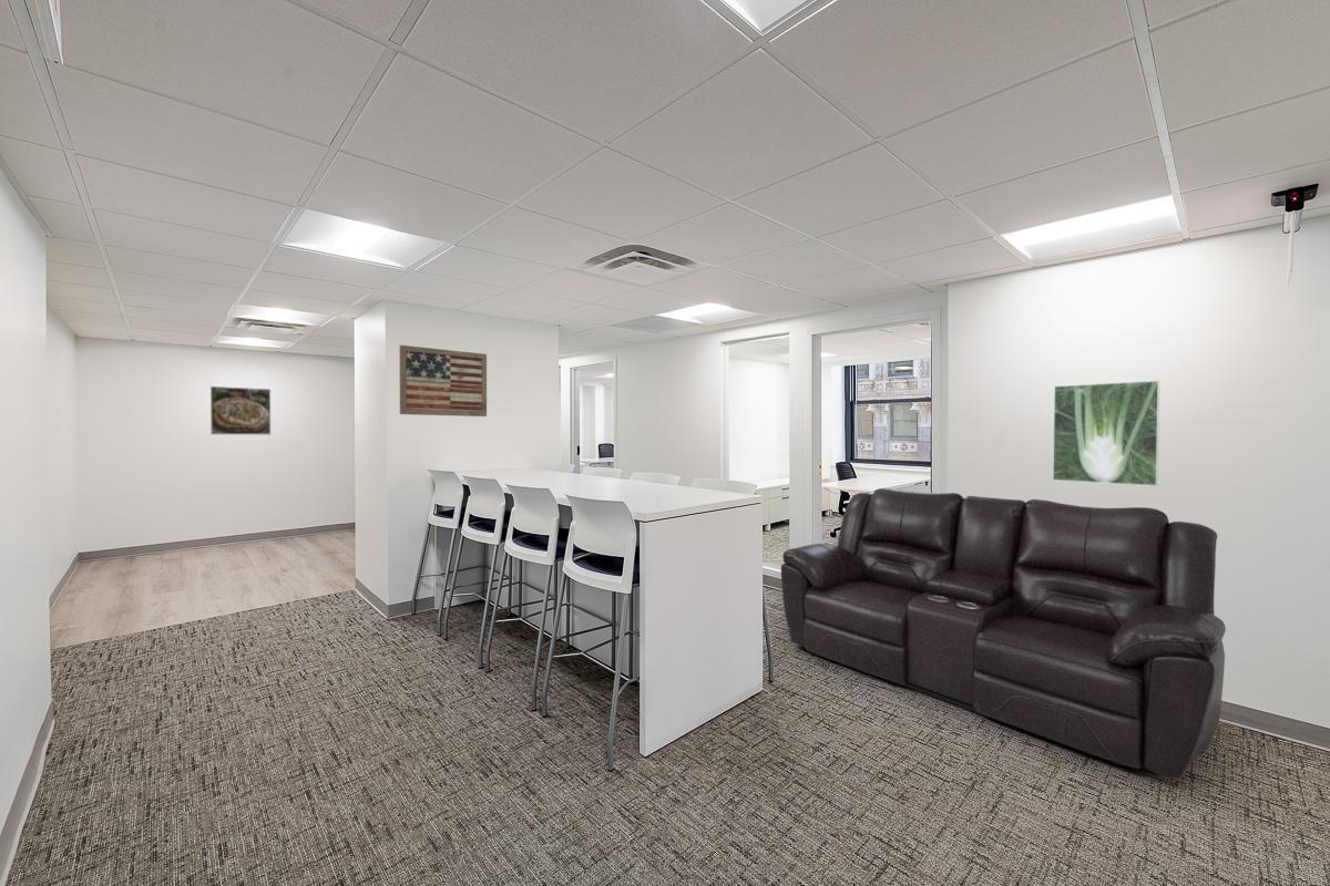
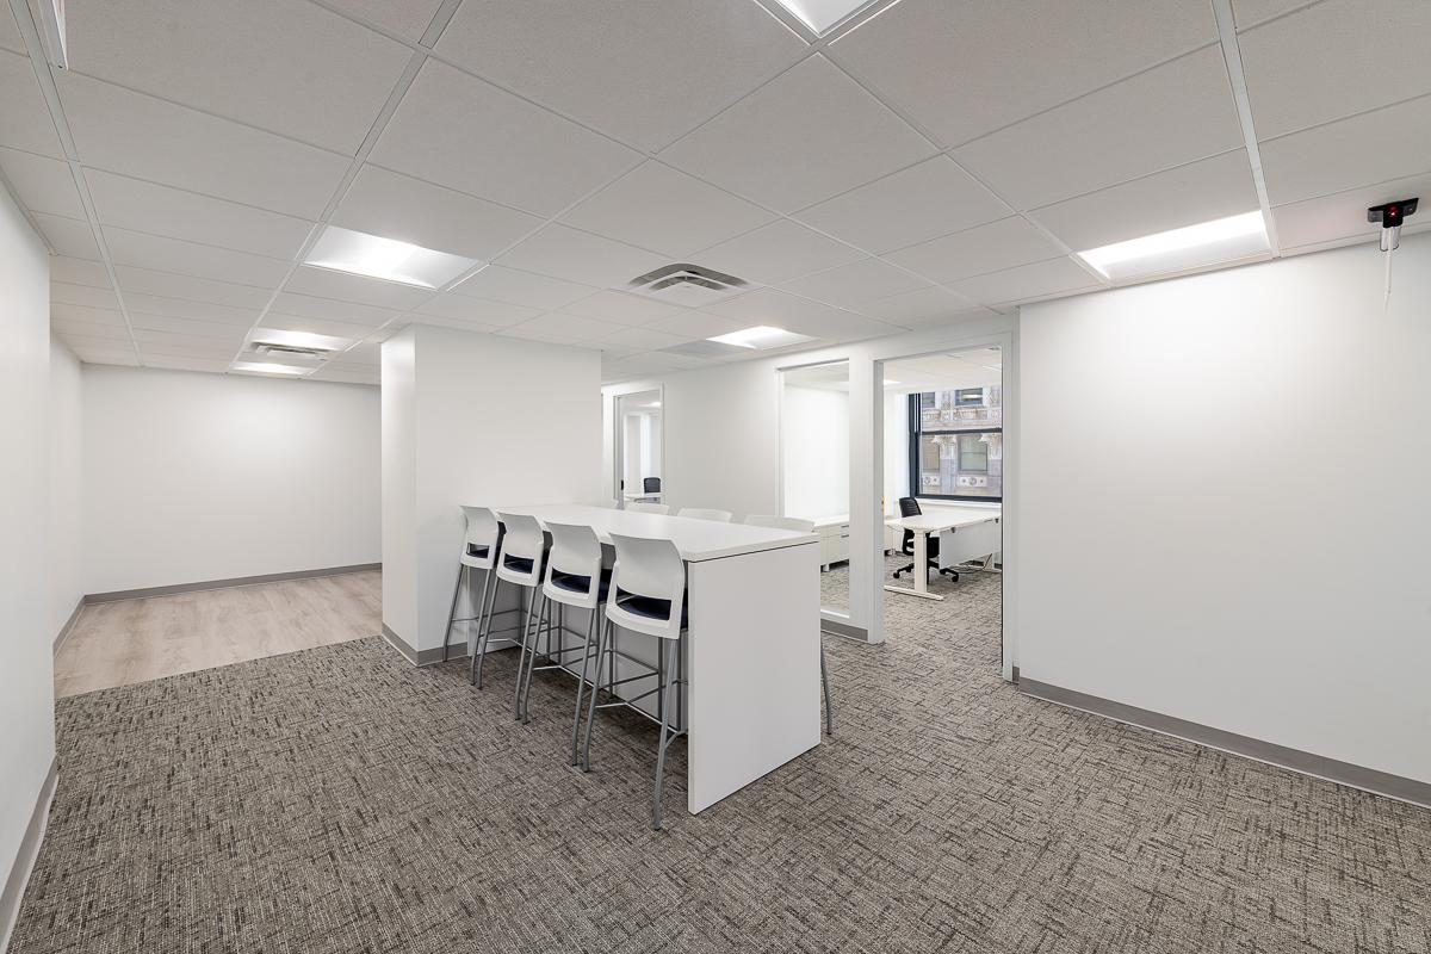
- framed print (241, 411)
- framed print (1103, 433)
- wall art (444, 382)
- sofa (970, 588)
